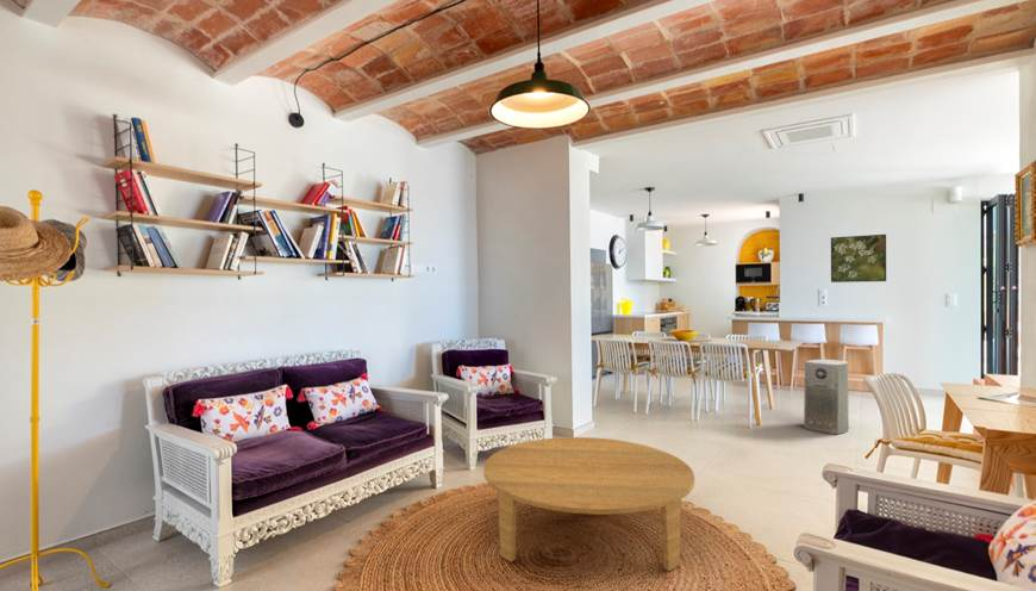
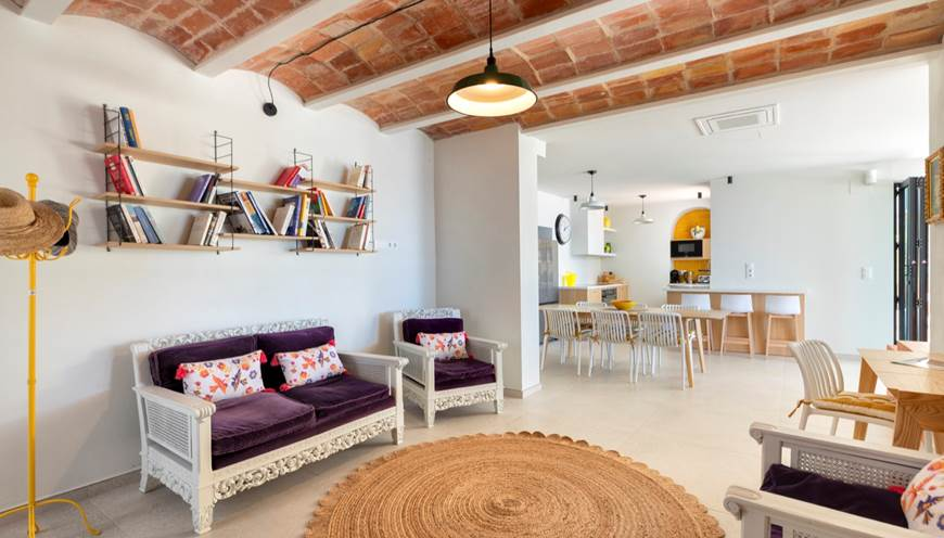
- coffee table (586, 496)
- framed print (857, 259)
- air purifier (828, 394)
